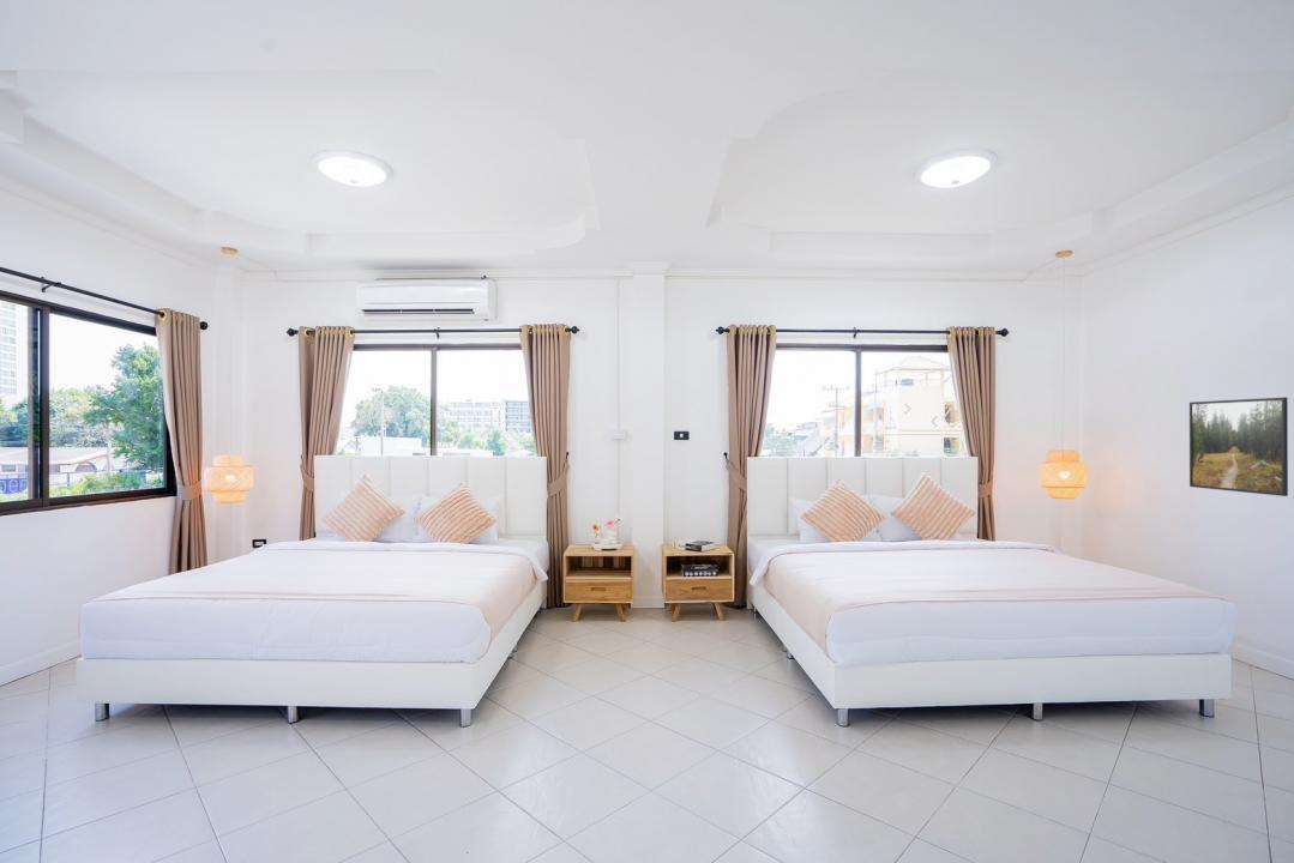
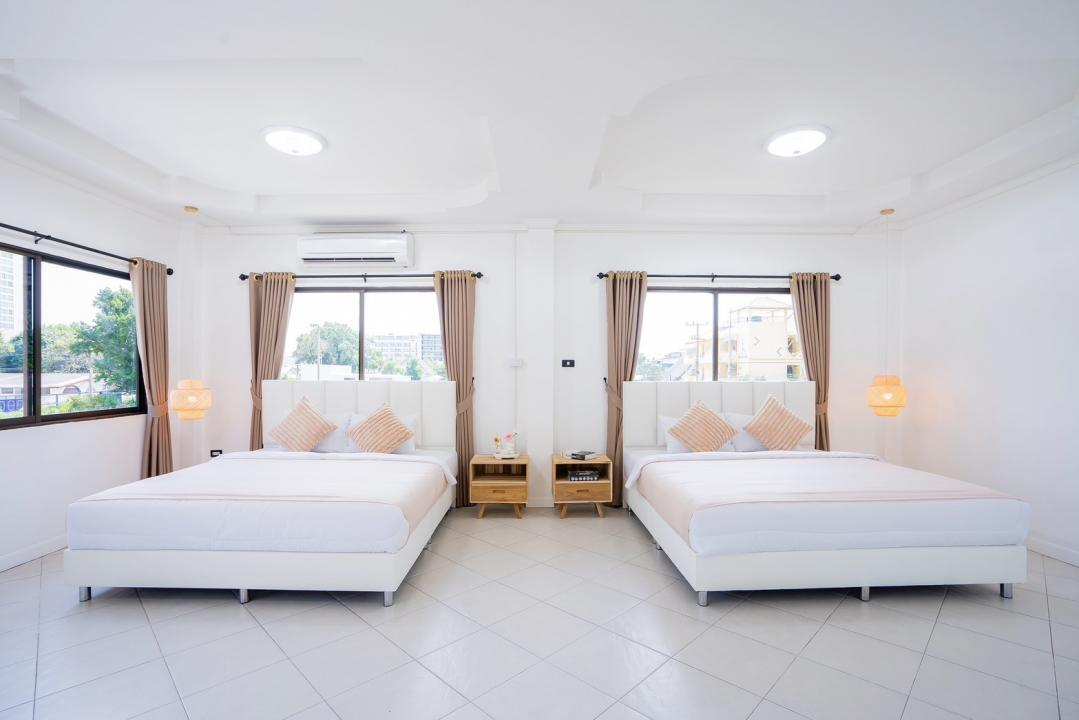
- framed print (1234, 445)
